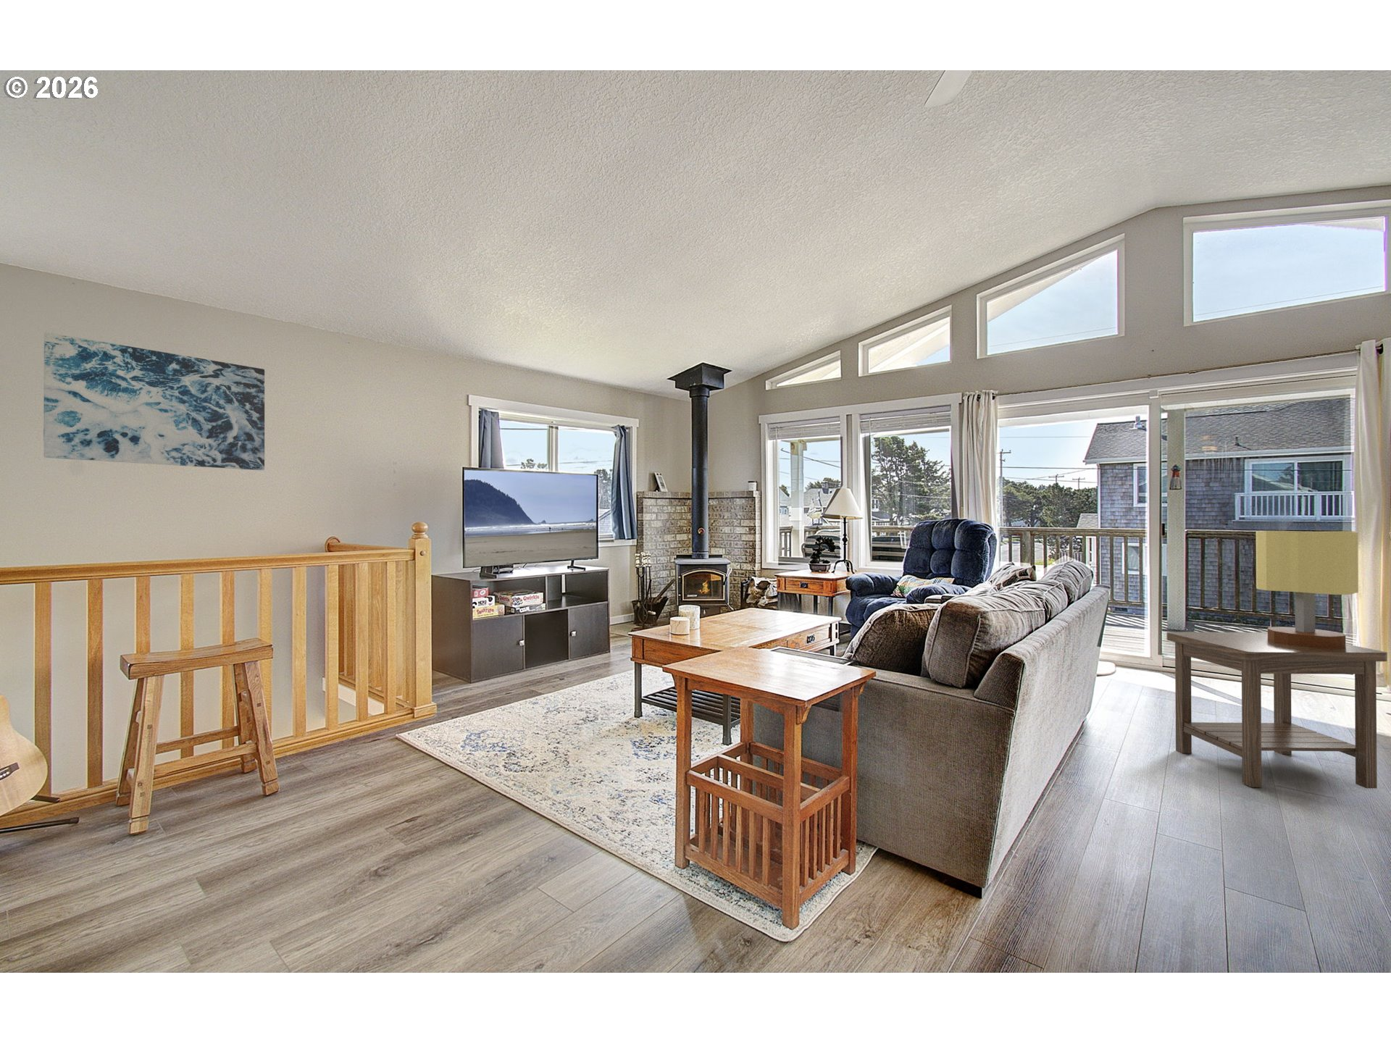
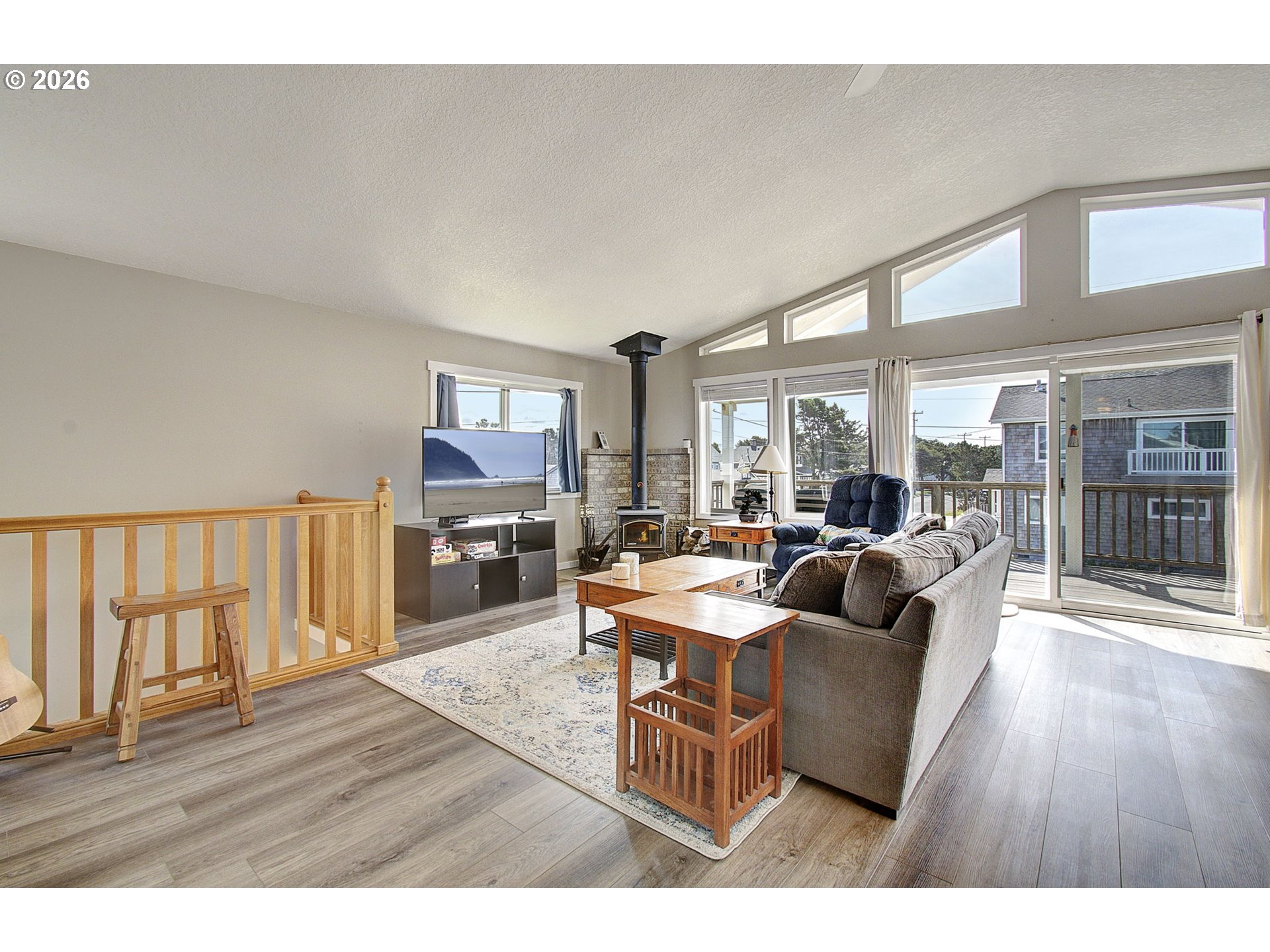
- table lamp (1304, 586)
- side table (1274, 704)
- wall art (165, 409)
